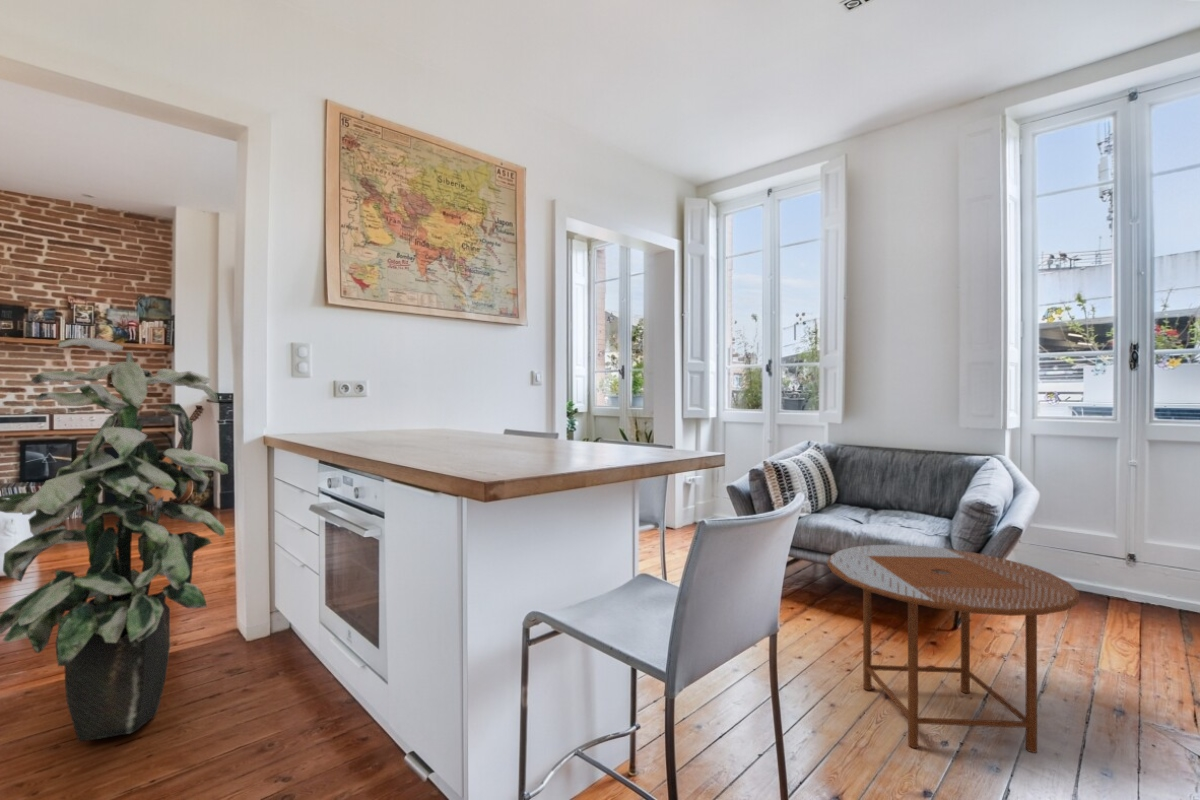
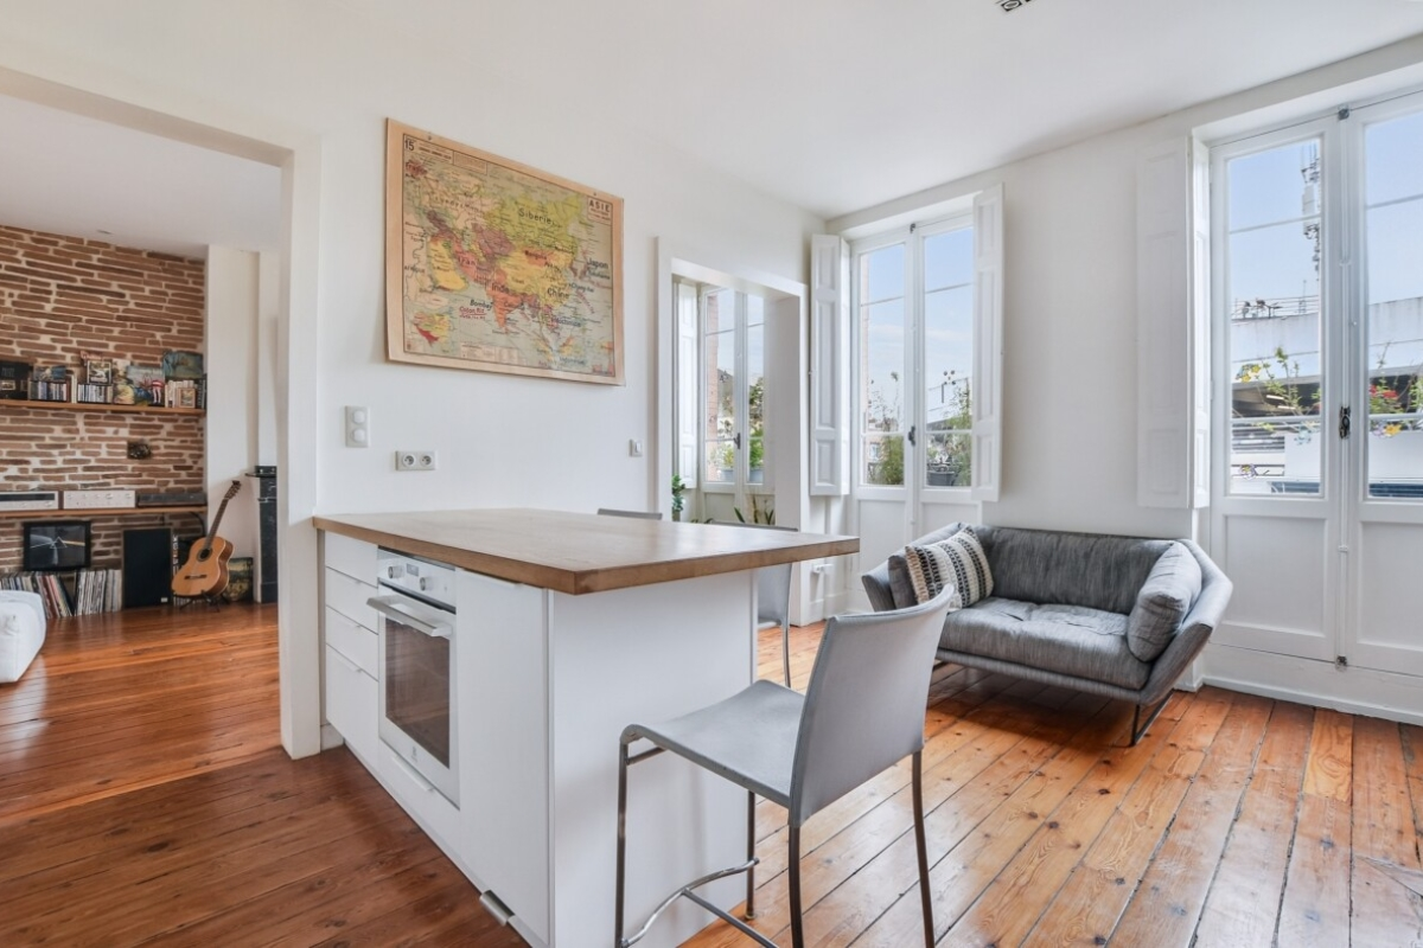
- indoor plant (112, 531)
- side table (961, 643)
